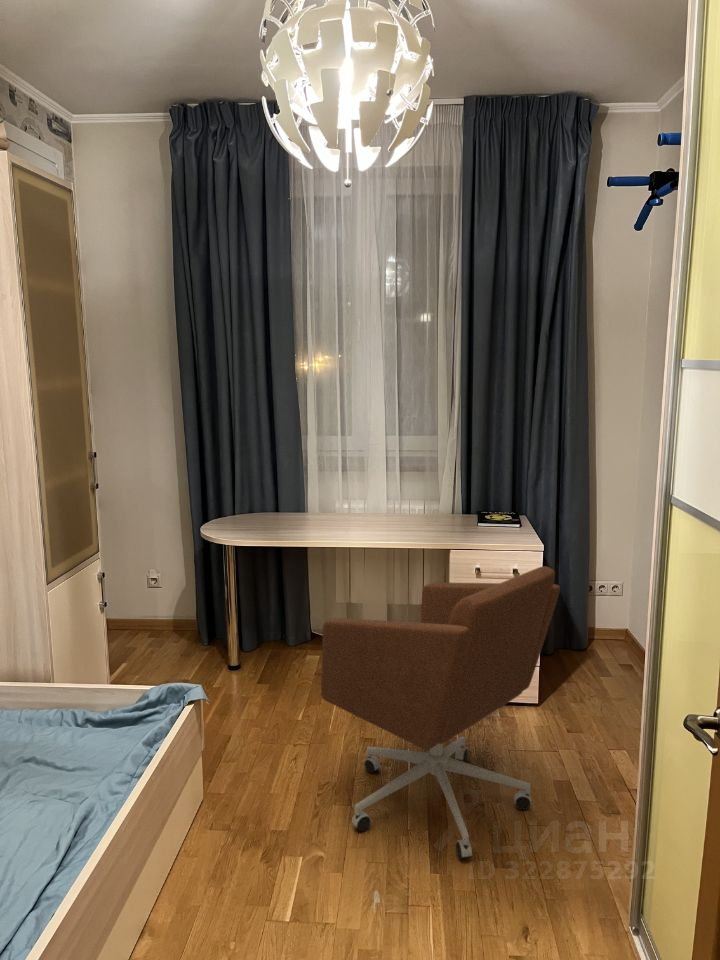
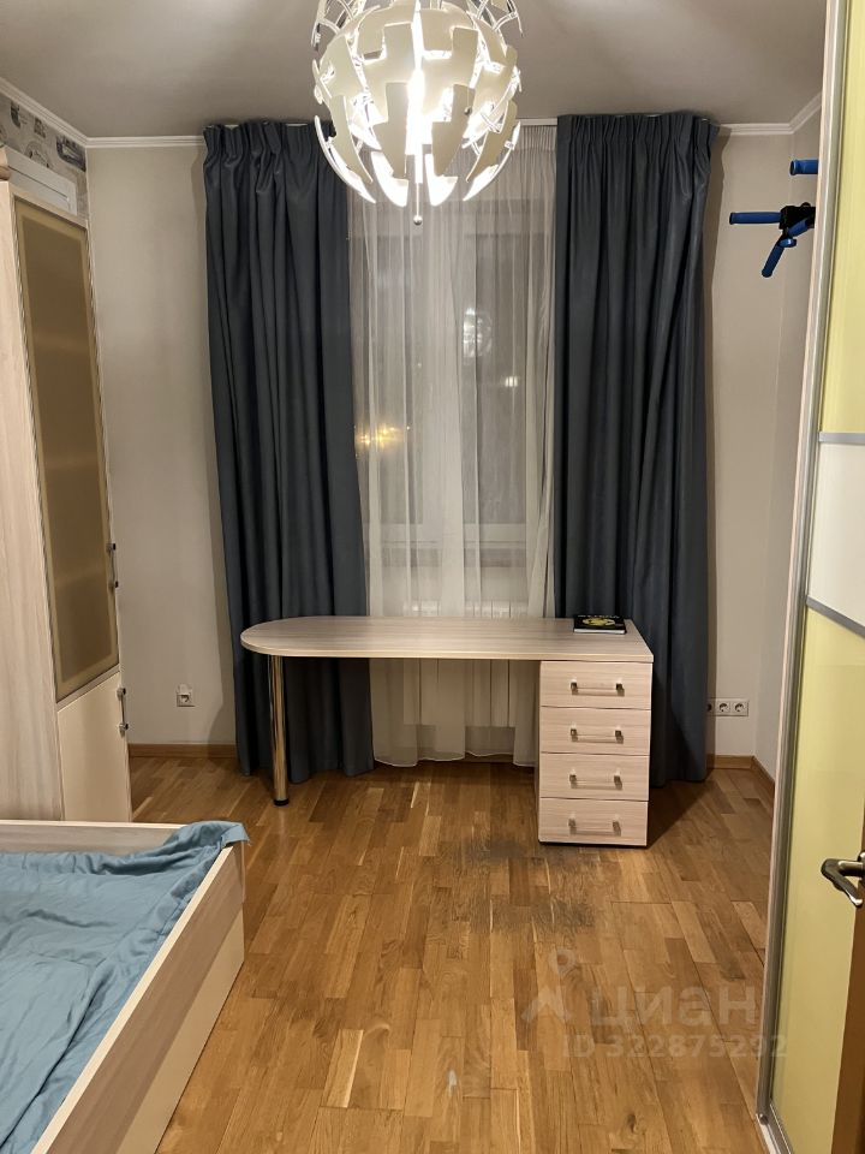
- office chair (439, 687)
